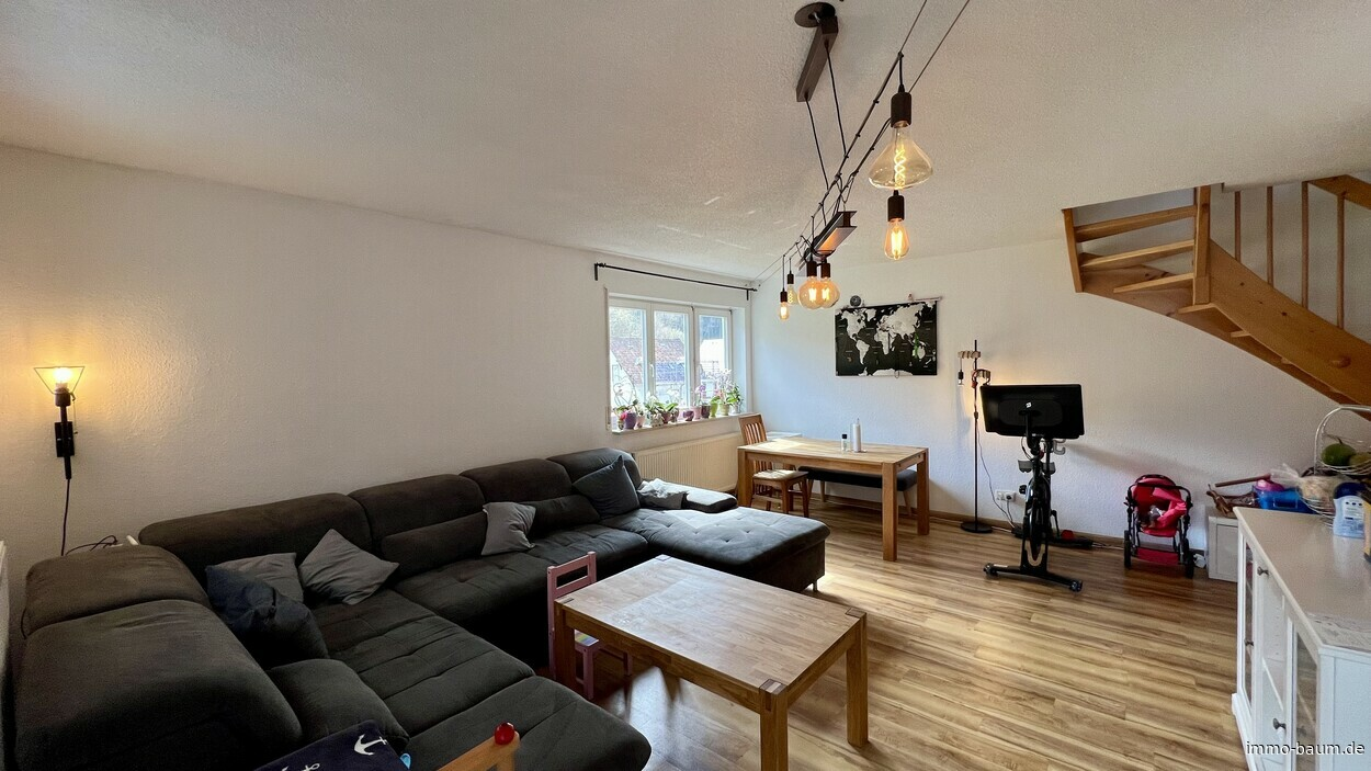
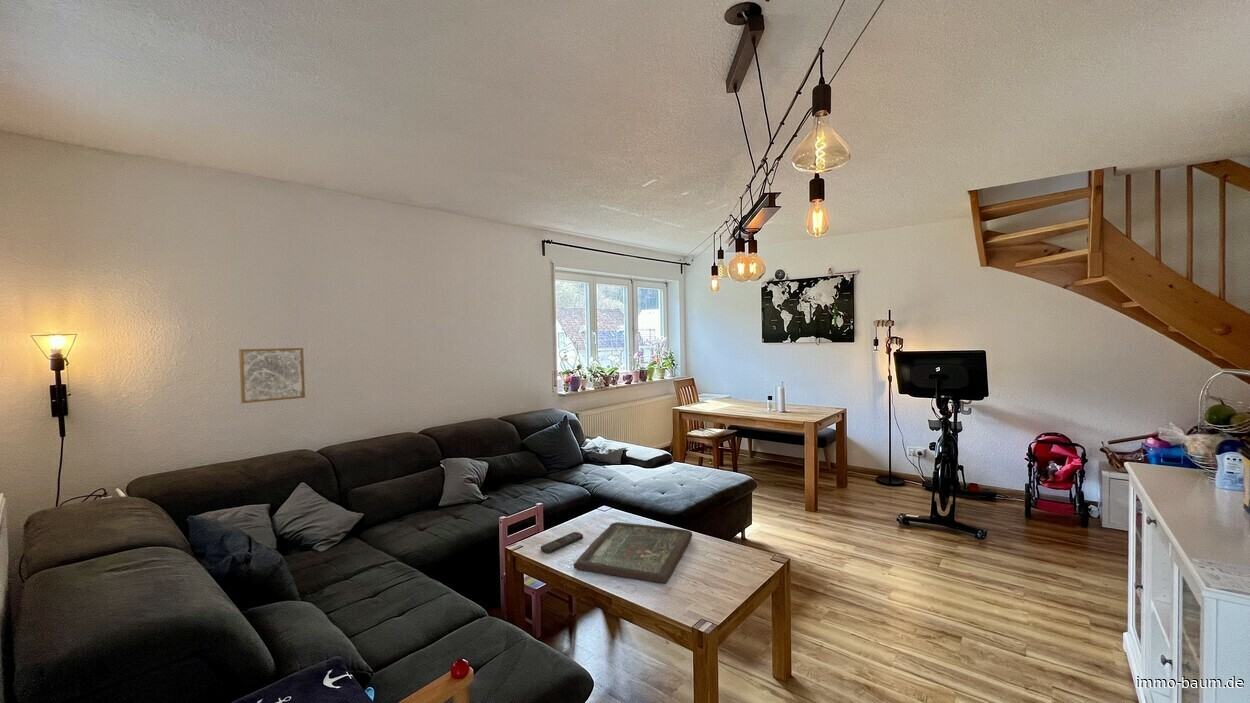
+ remote control (562, 541)
+ wall art (273, 374)
+ board game (636, 548)
